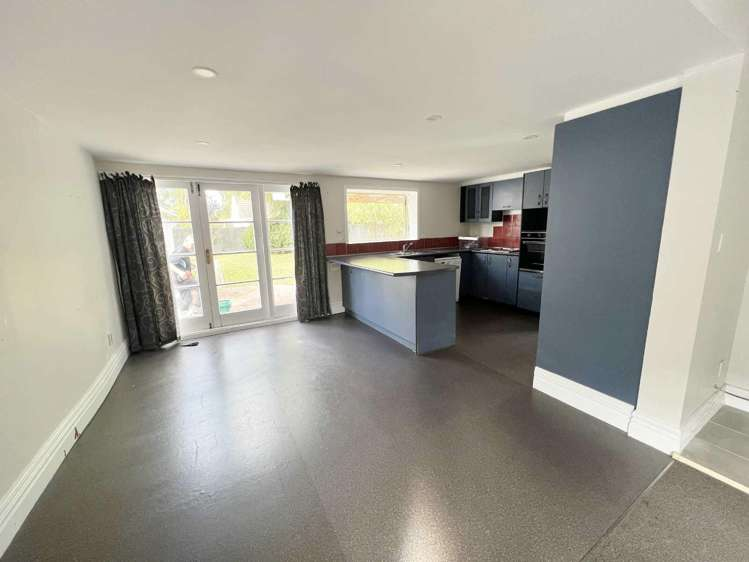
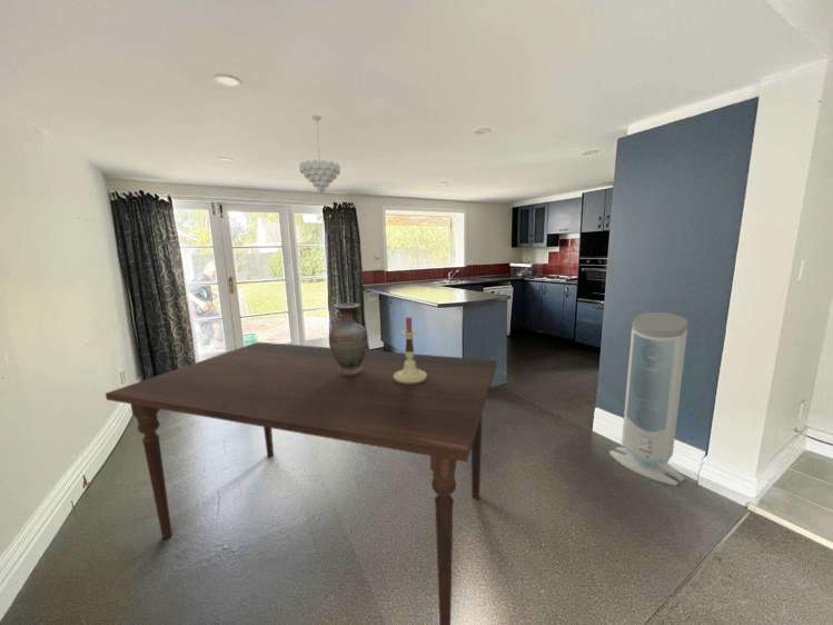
+ pendant light (319, 156)
+ candlestick (409, 347)
+ air purifier (652, 393)
+ vase (348, 338)
+ dining table (326, 437)
